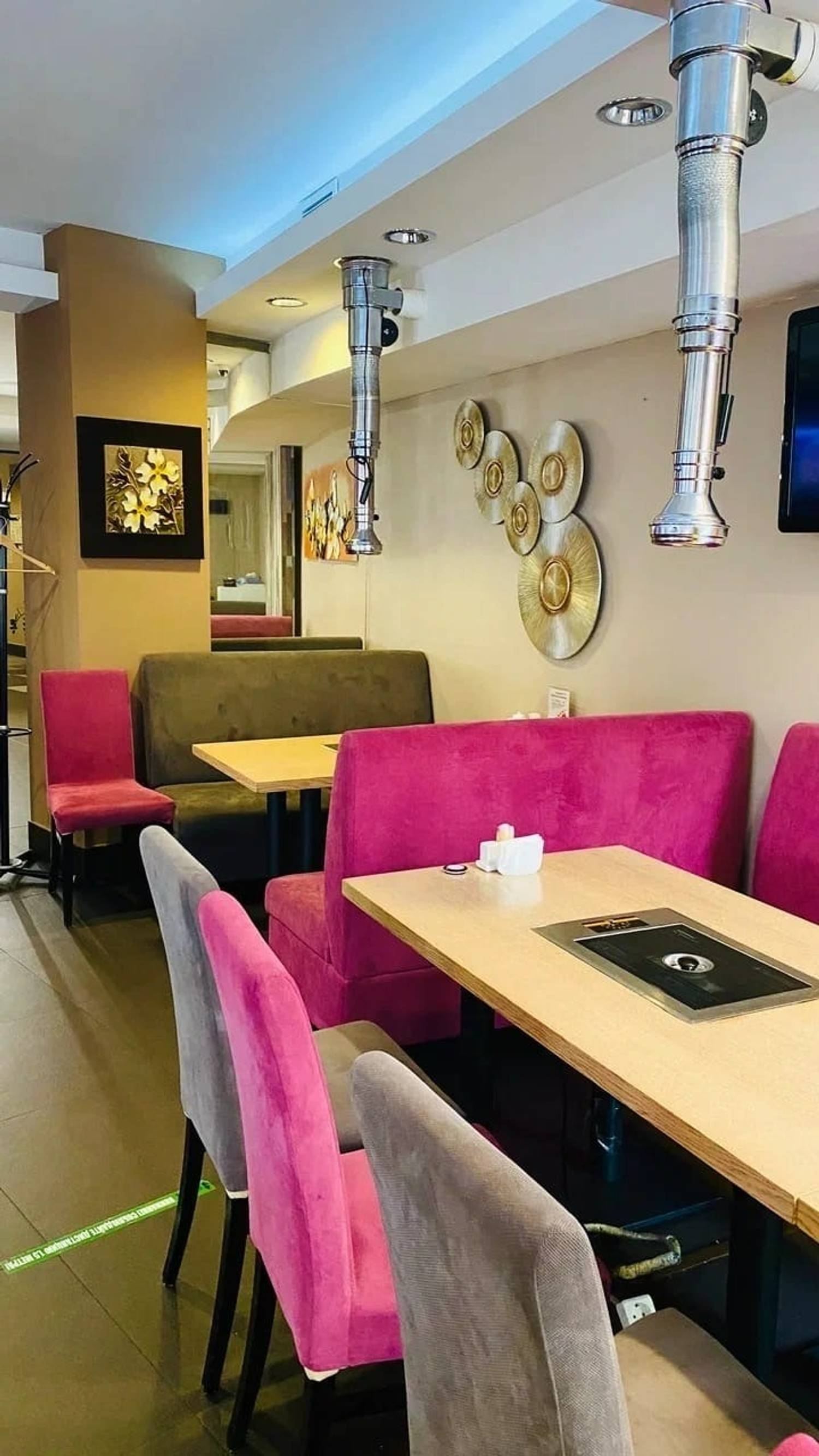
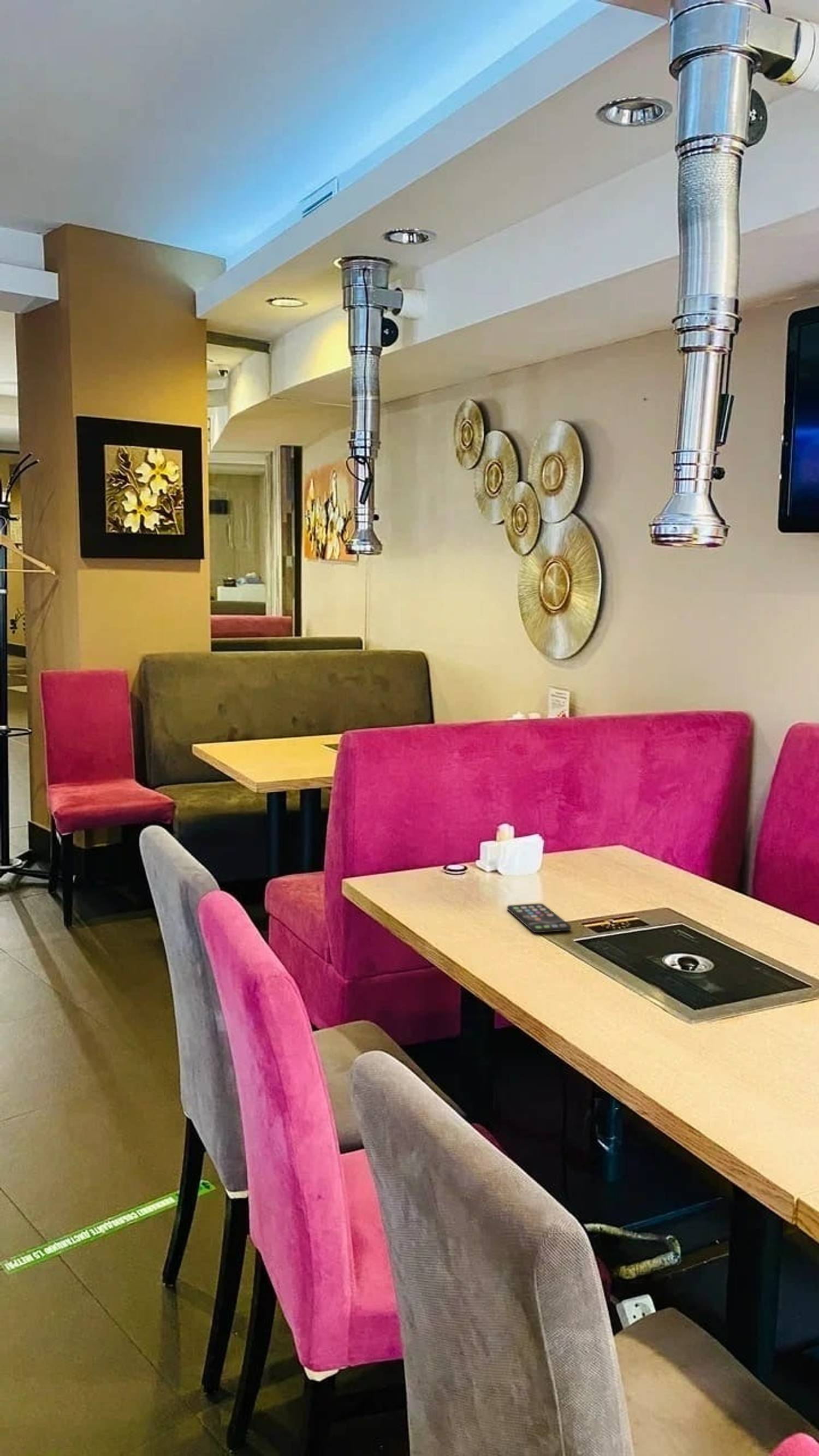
+ smartphone (538, 917)
